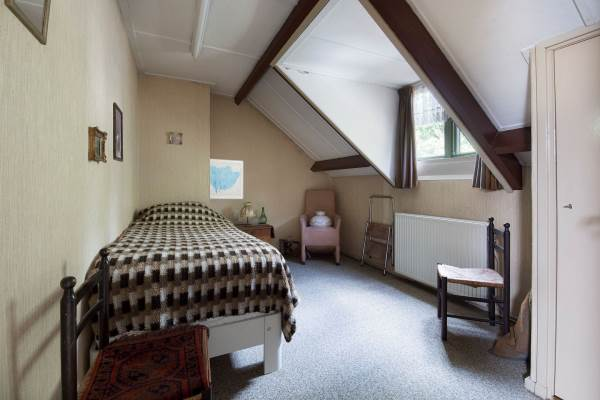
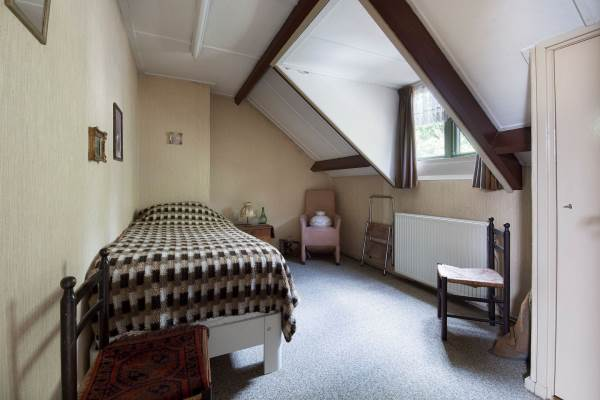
- wall art (223, 179)
